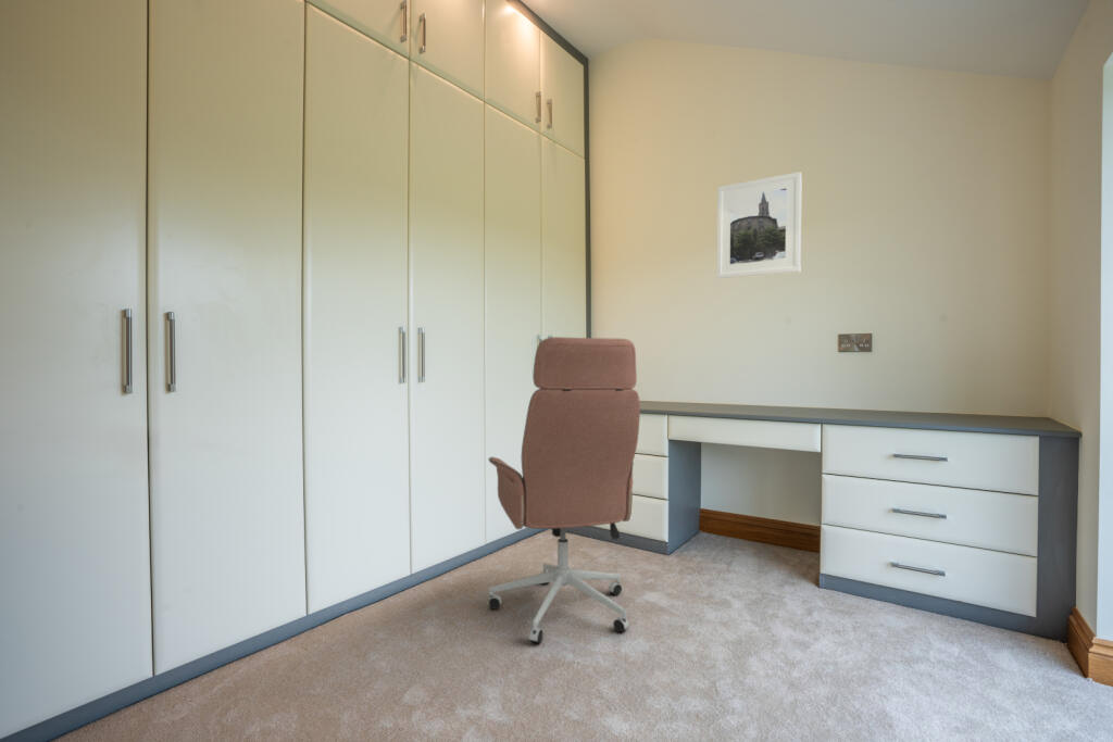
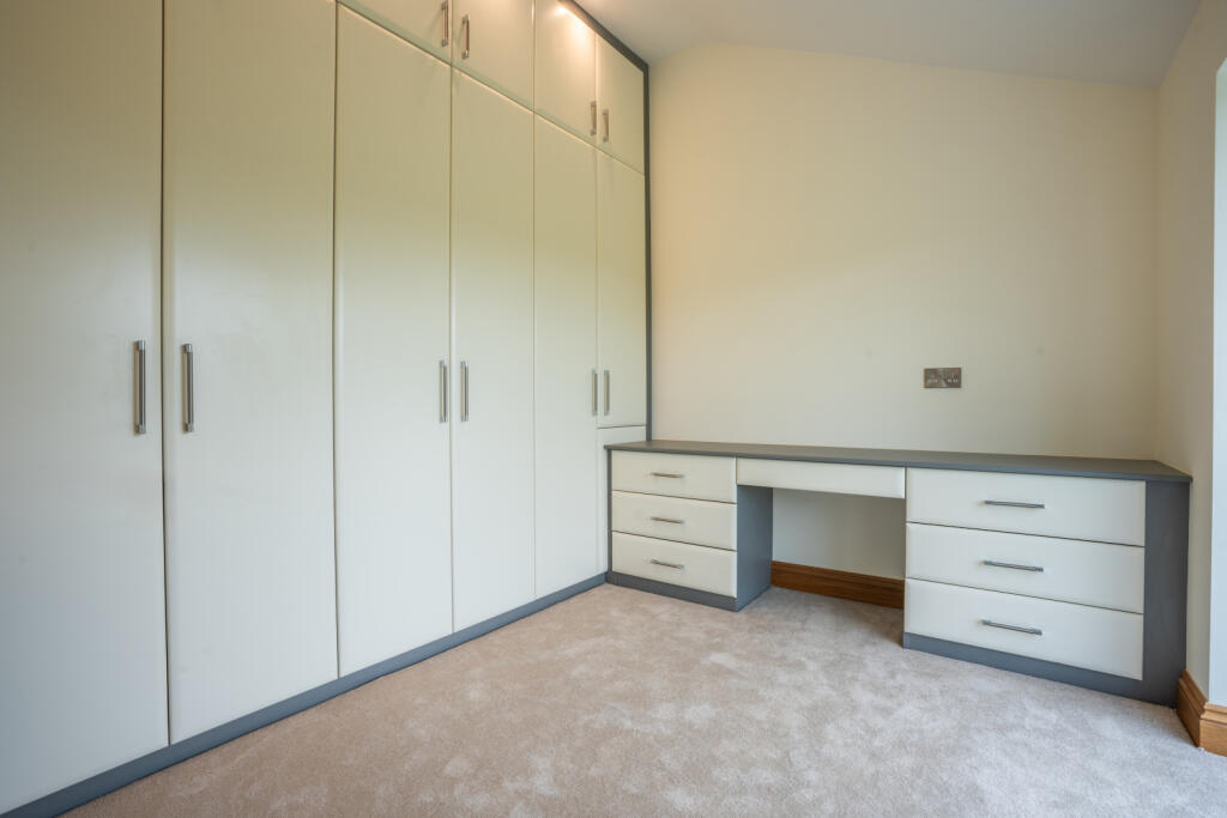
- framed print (756, 227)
- office chair (565, 477)
